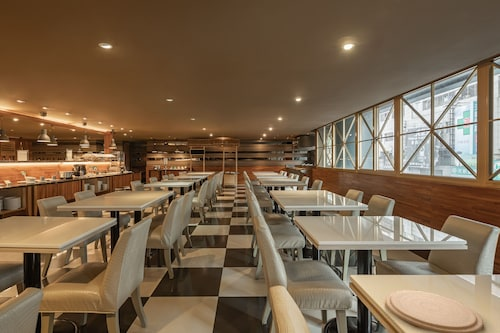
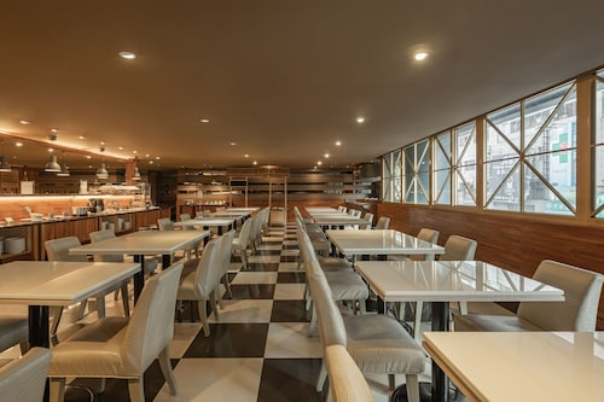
- plate (430, 308)
